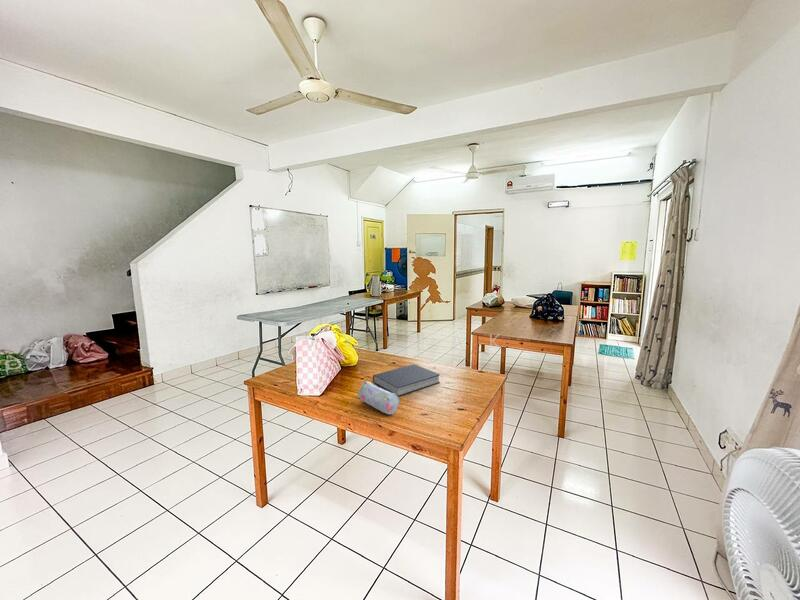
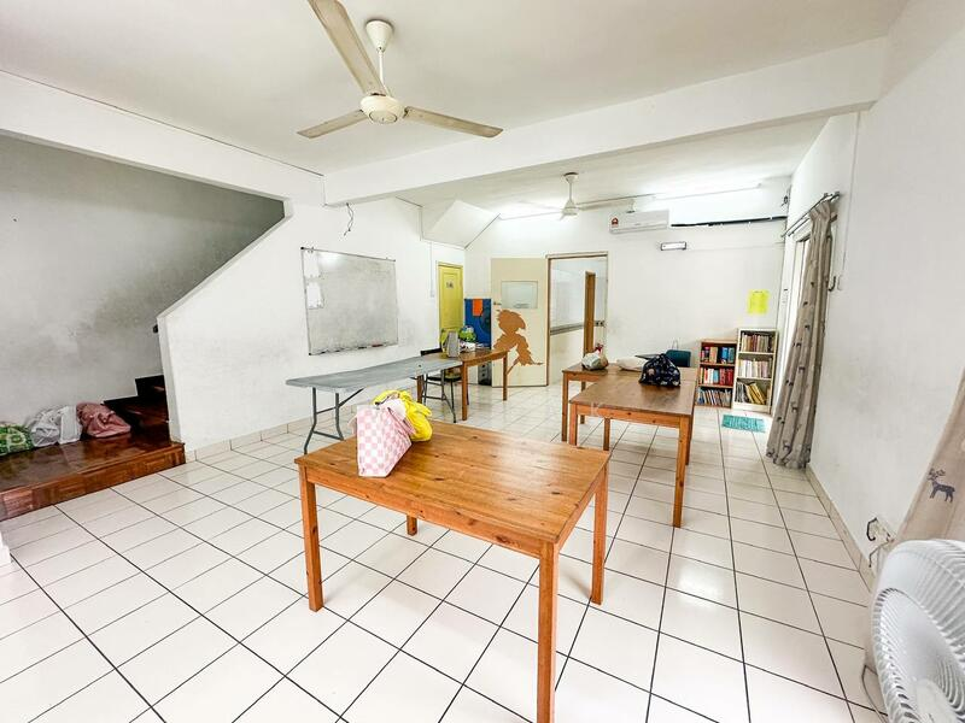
- book (406, 378)
- pencil case (378, 396)
